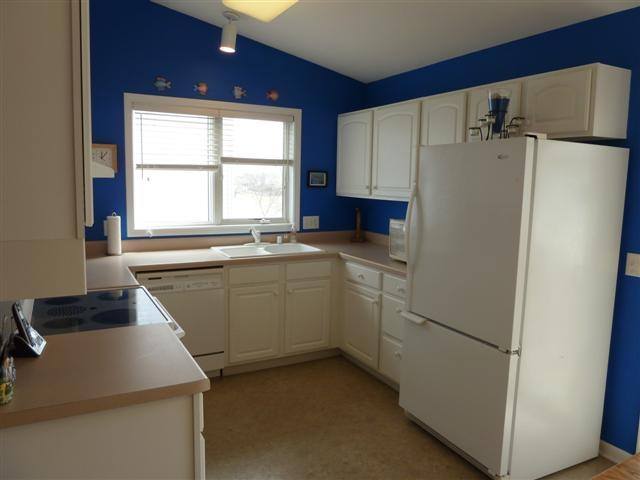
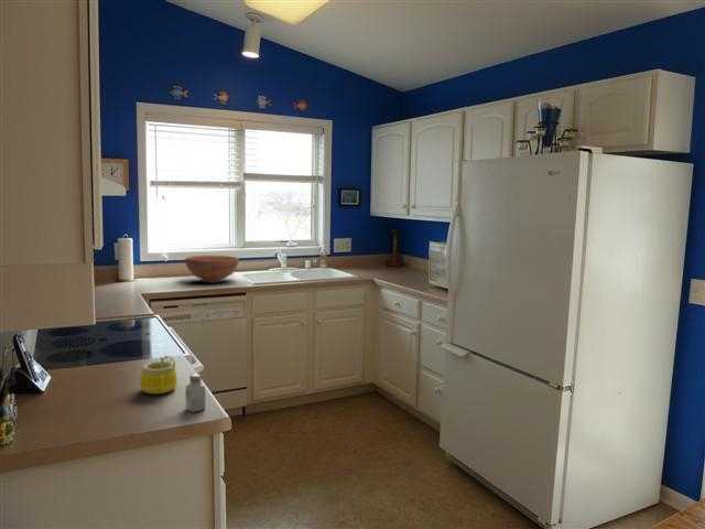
+ fruit bowl (212, 269)
+ mug (159, 371)
+ saltshaker (195, 391)
